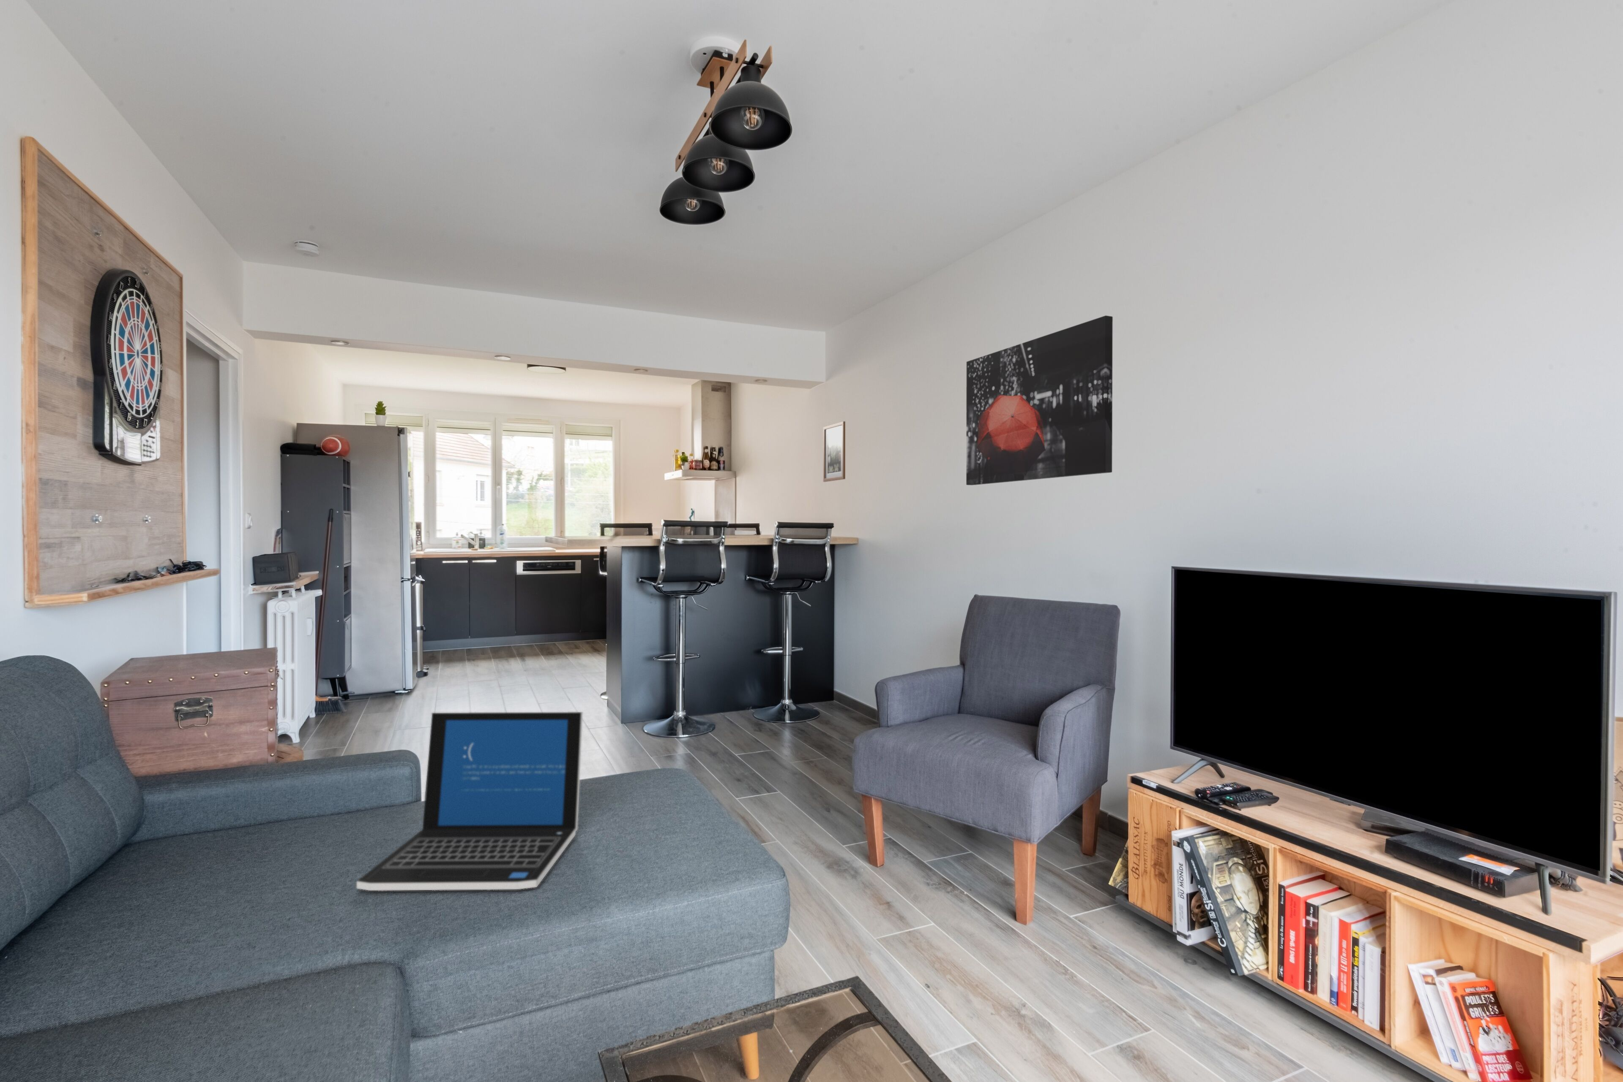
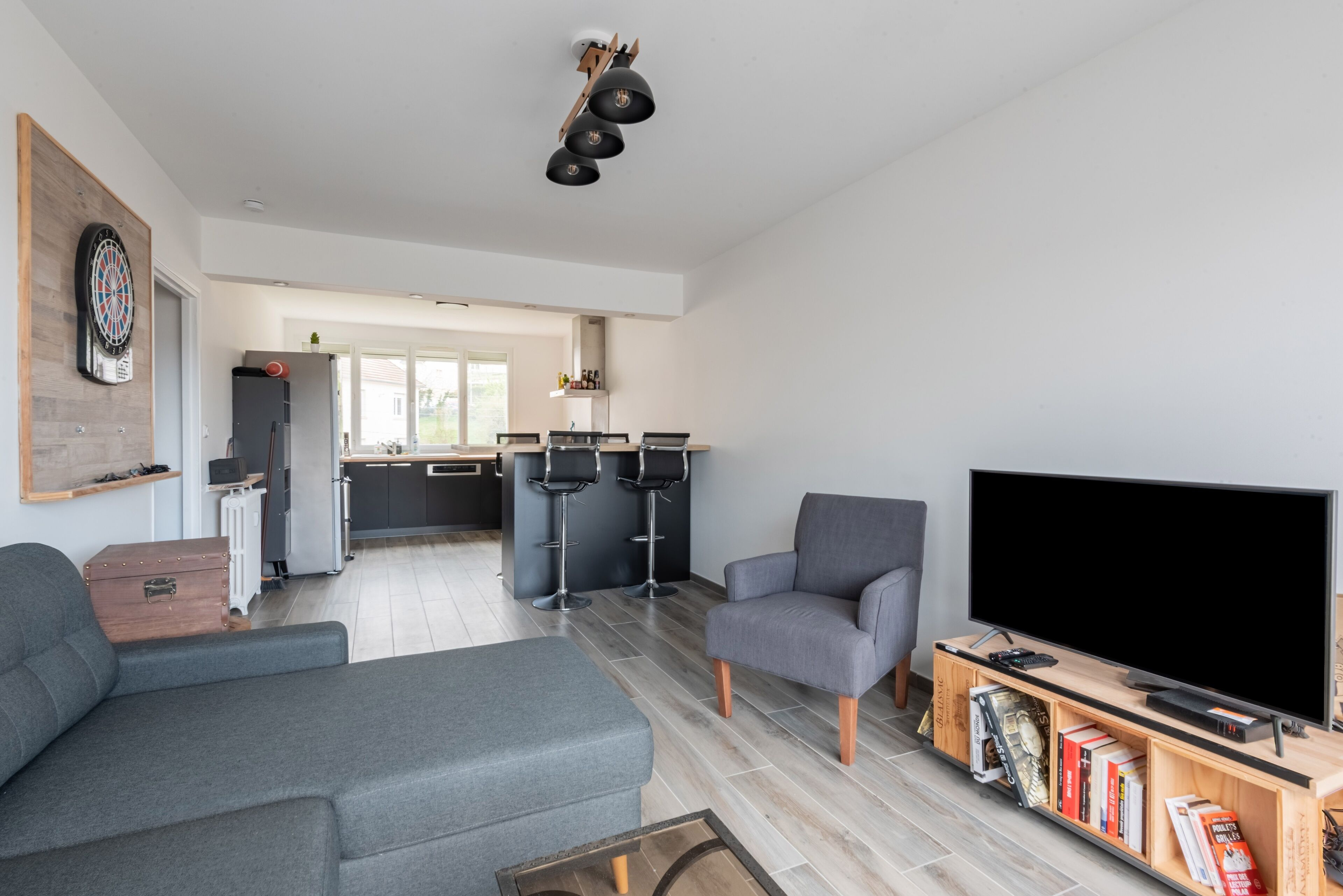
- wall art (834, 452)
- laptop (480, 792)
- wall art (1031, 411)
